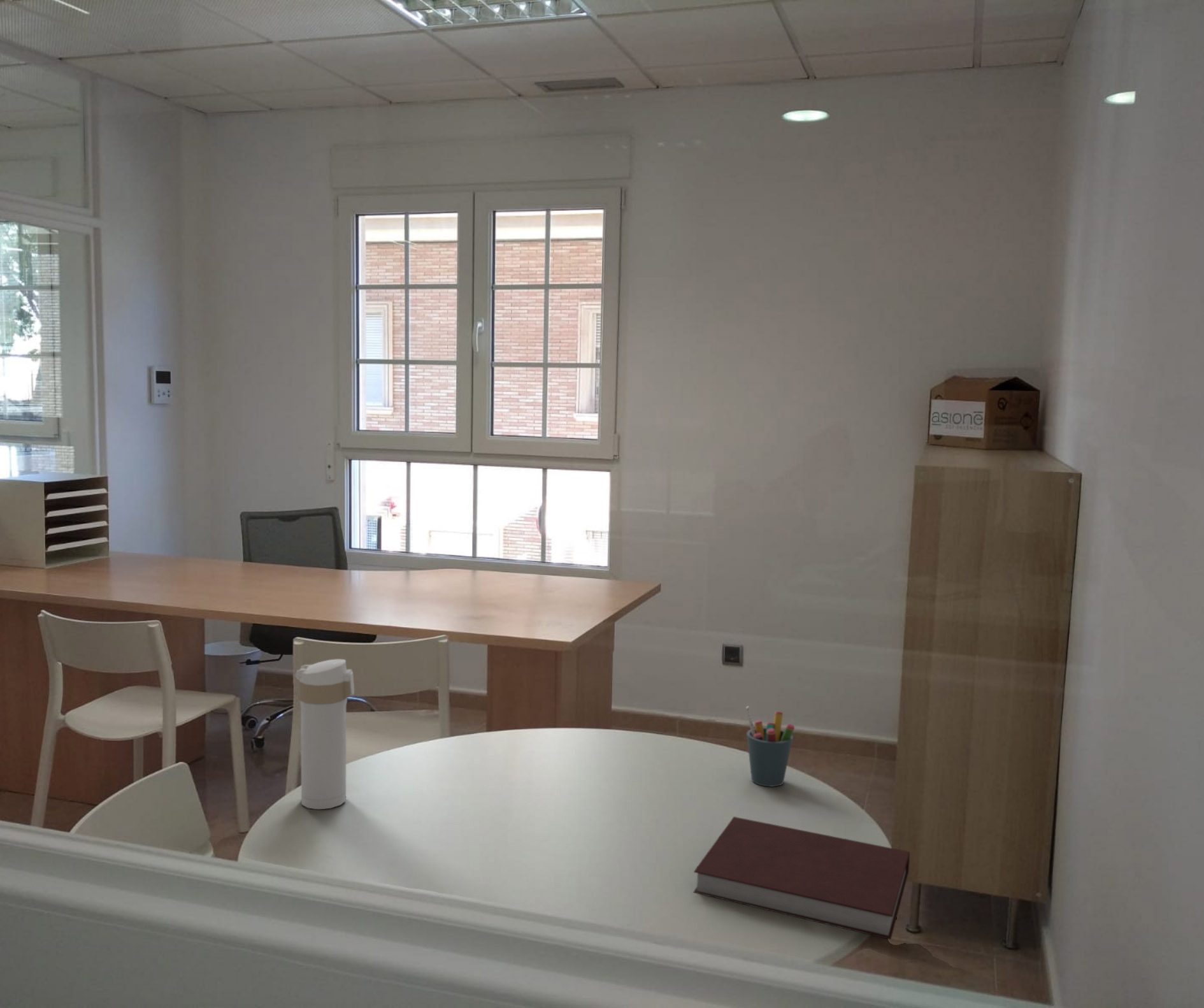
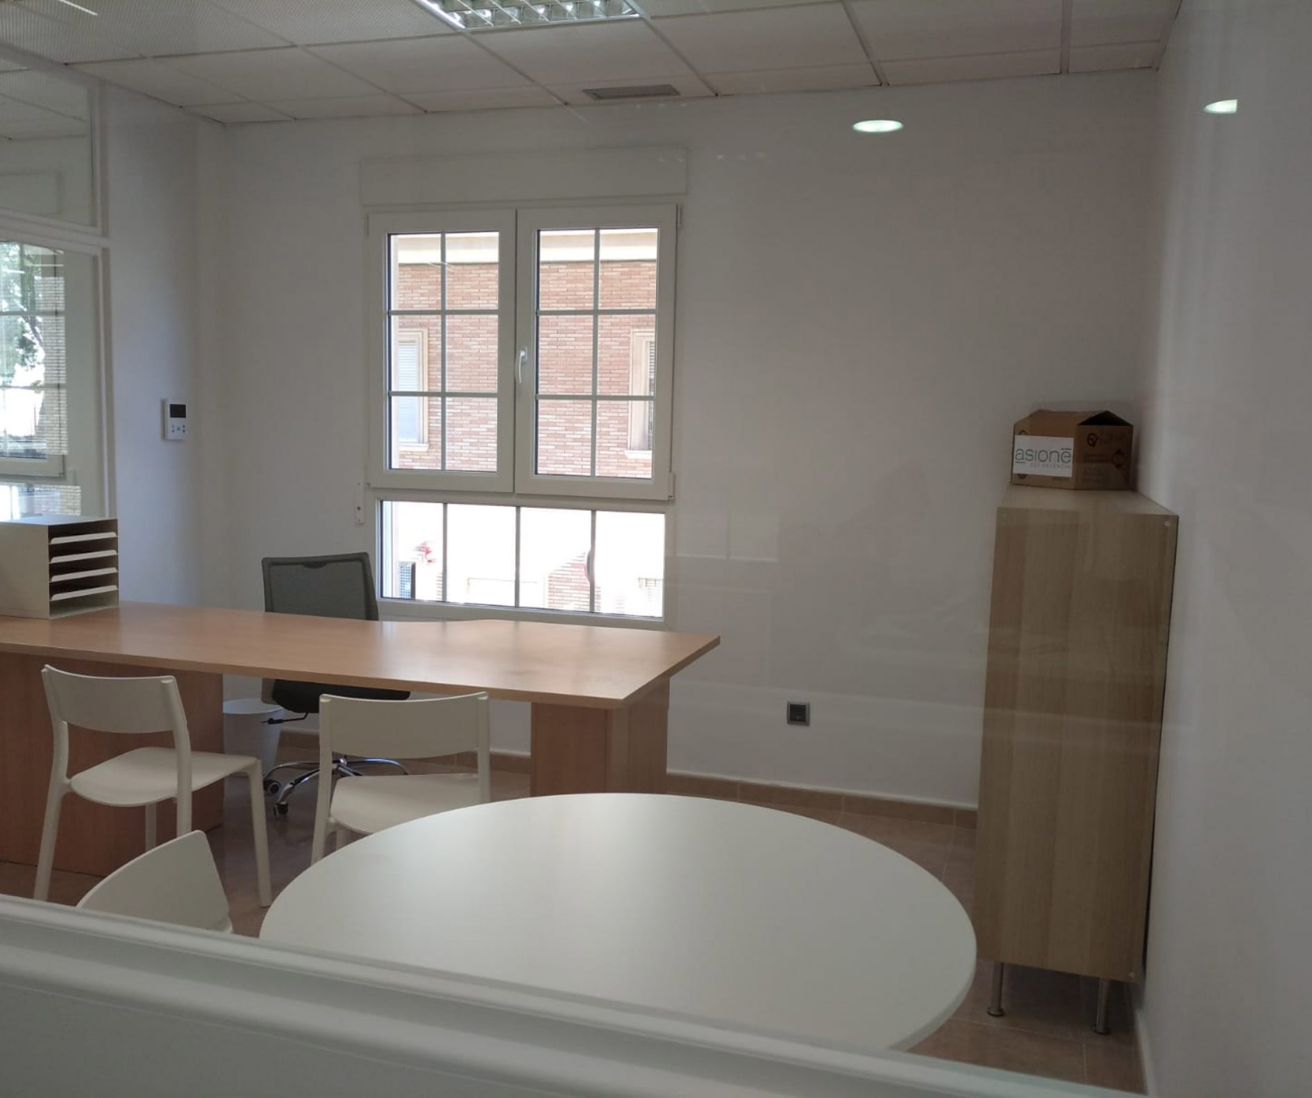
- notebook (804, 872)
- pen holder (770, 745)
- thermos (326, 731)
